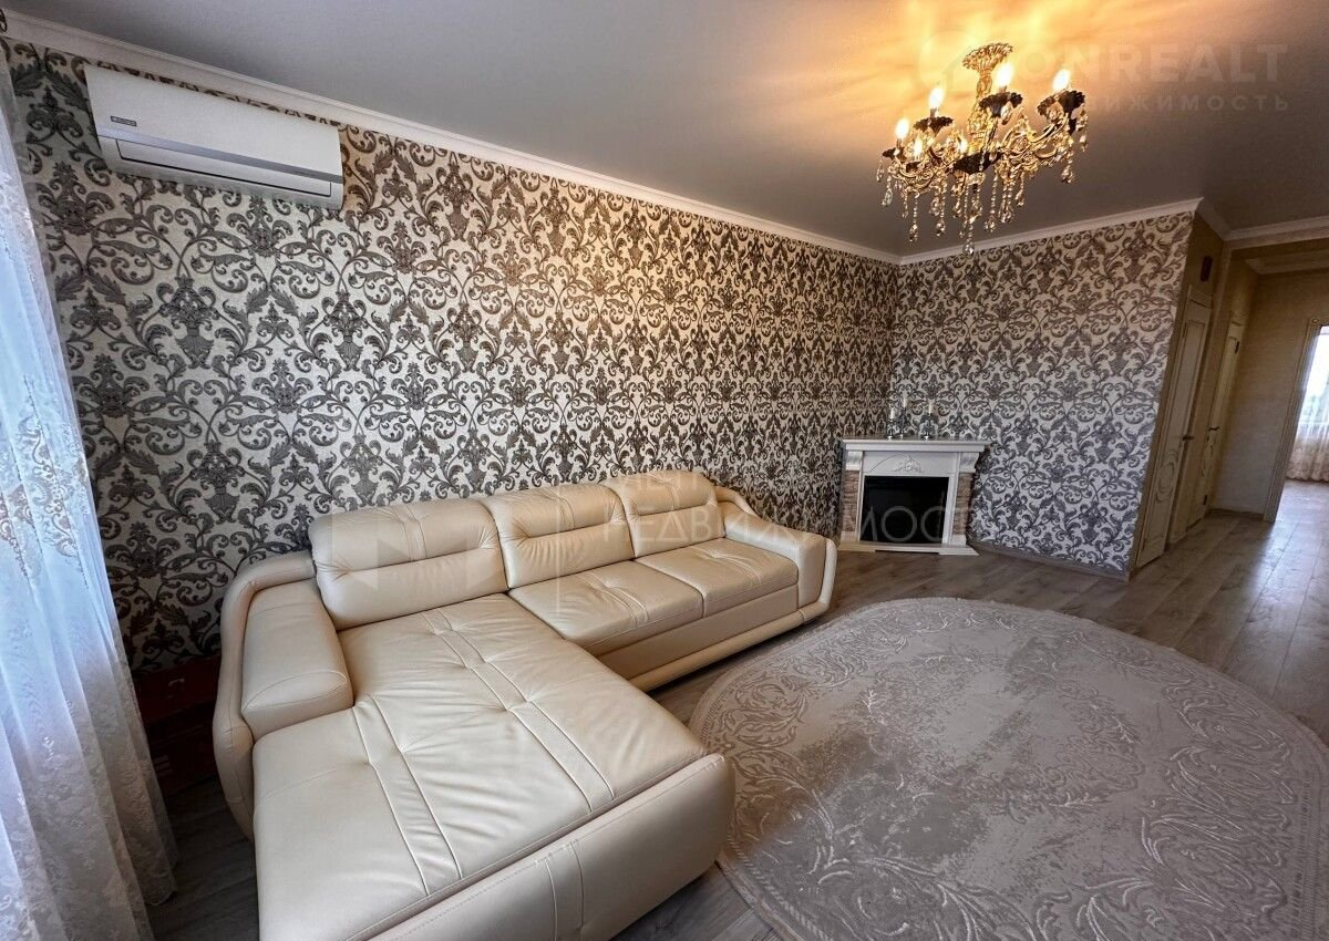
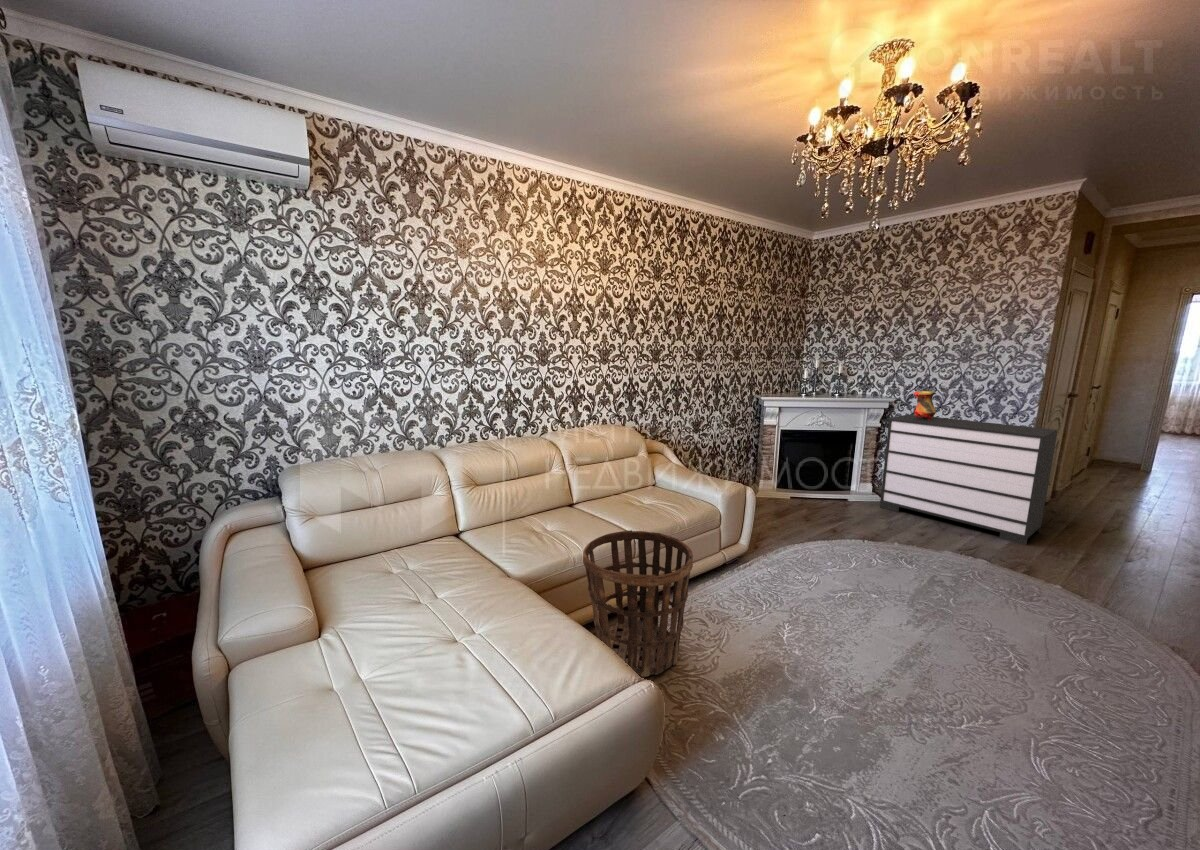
+ dresser (960, 472)
+ basket (636, 599)
+ vase (925, 404)
